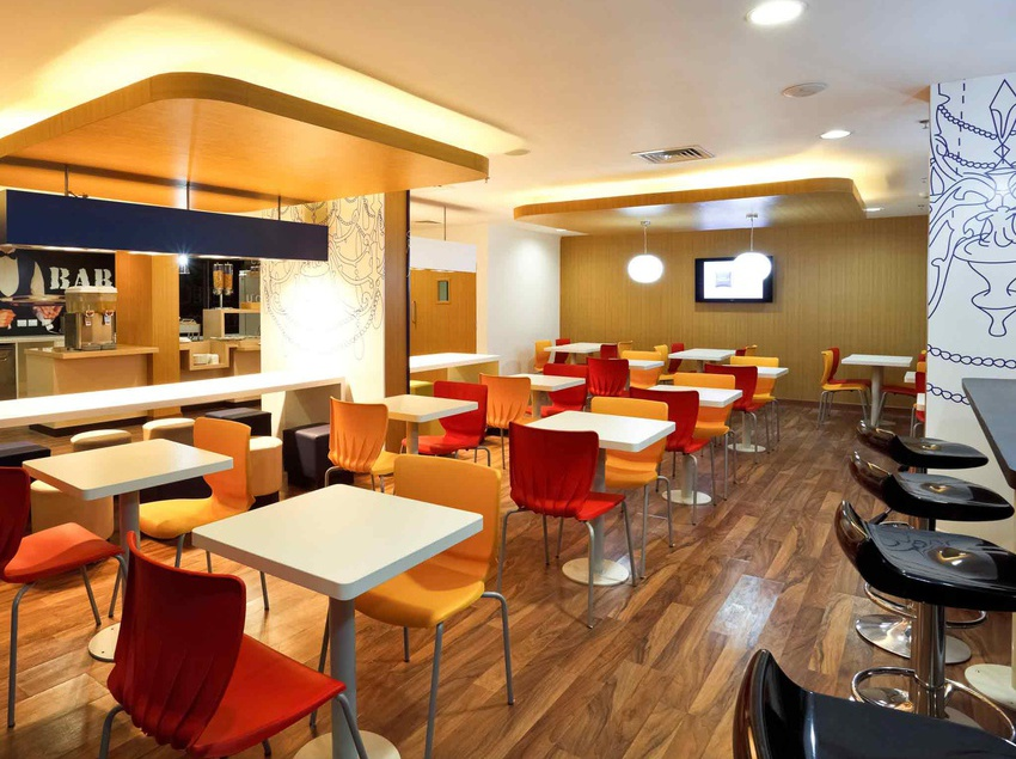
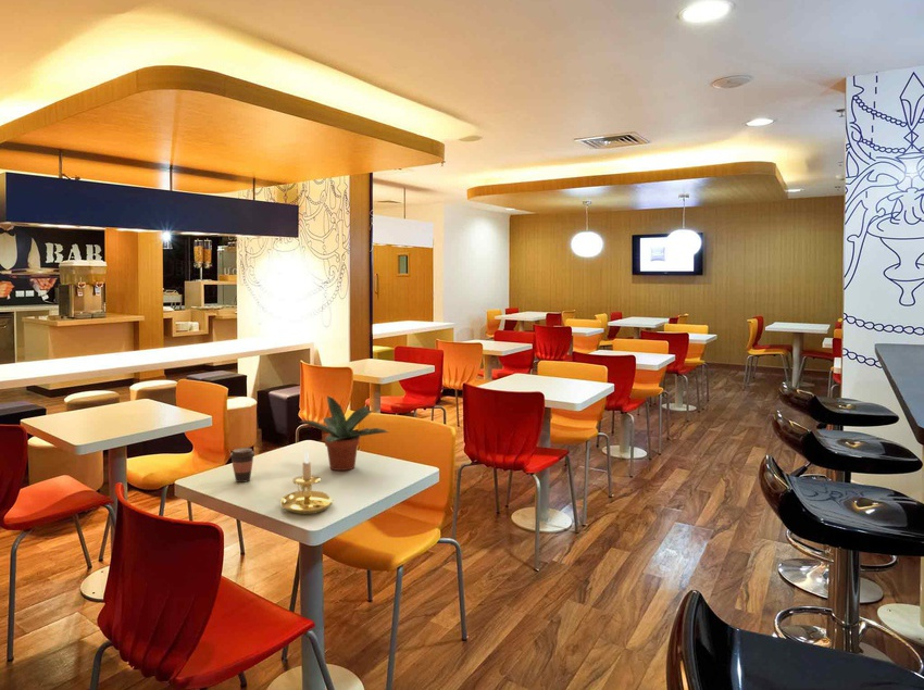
+ coffee cup (242, 465)
+ potted plant (342, 432)
+ candle holder (305, 475)
